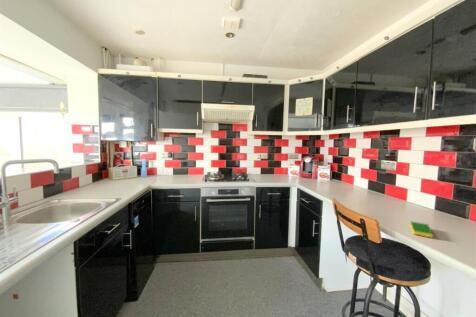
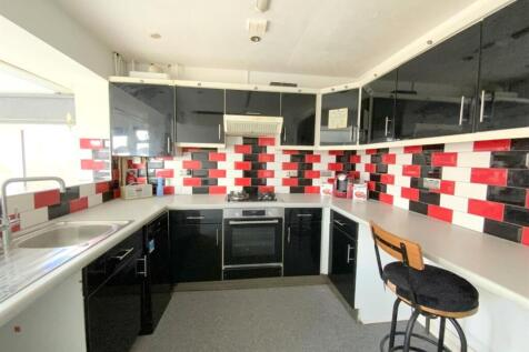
- dish sponge (420, 229)
